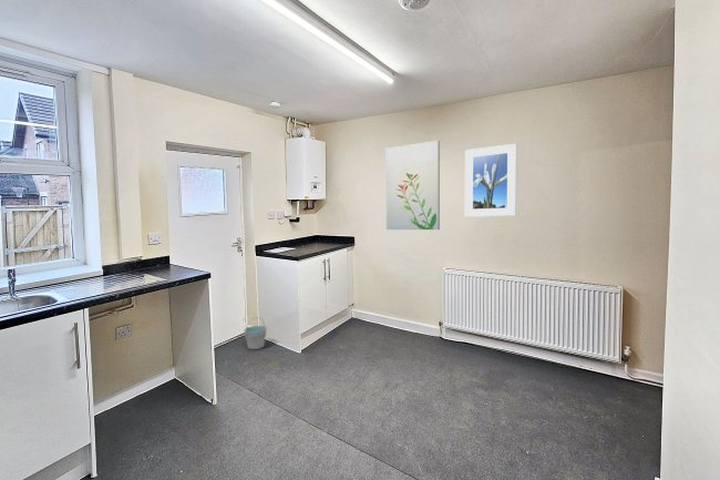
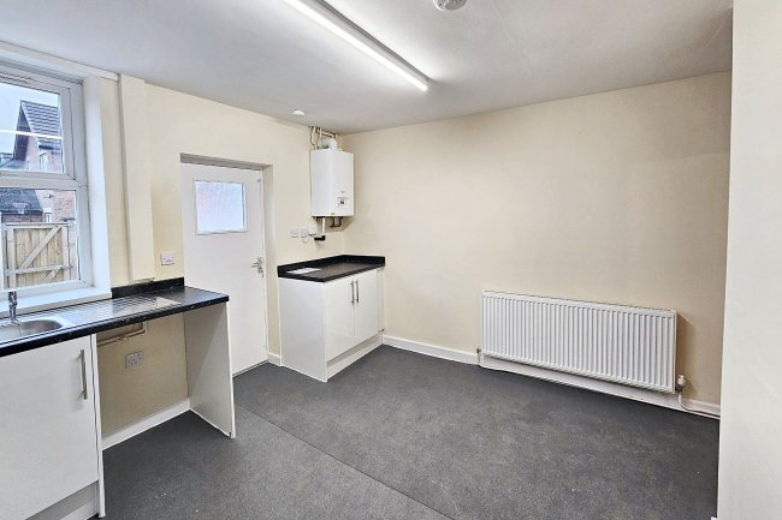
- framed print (490, 182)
- wall art (411, 187)
- bucket (255, 331)
